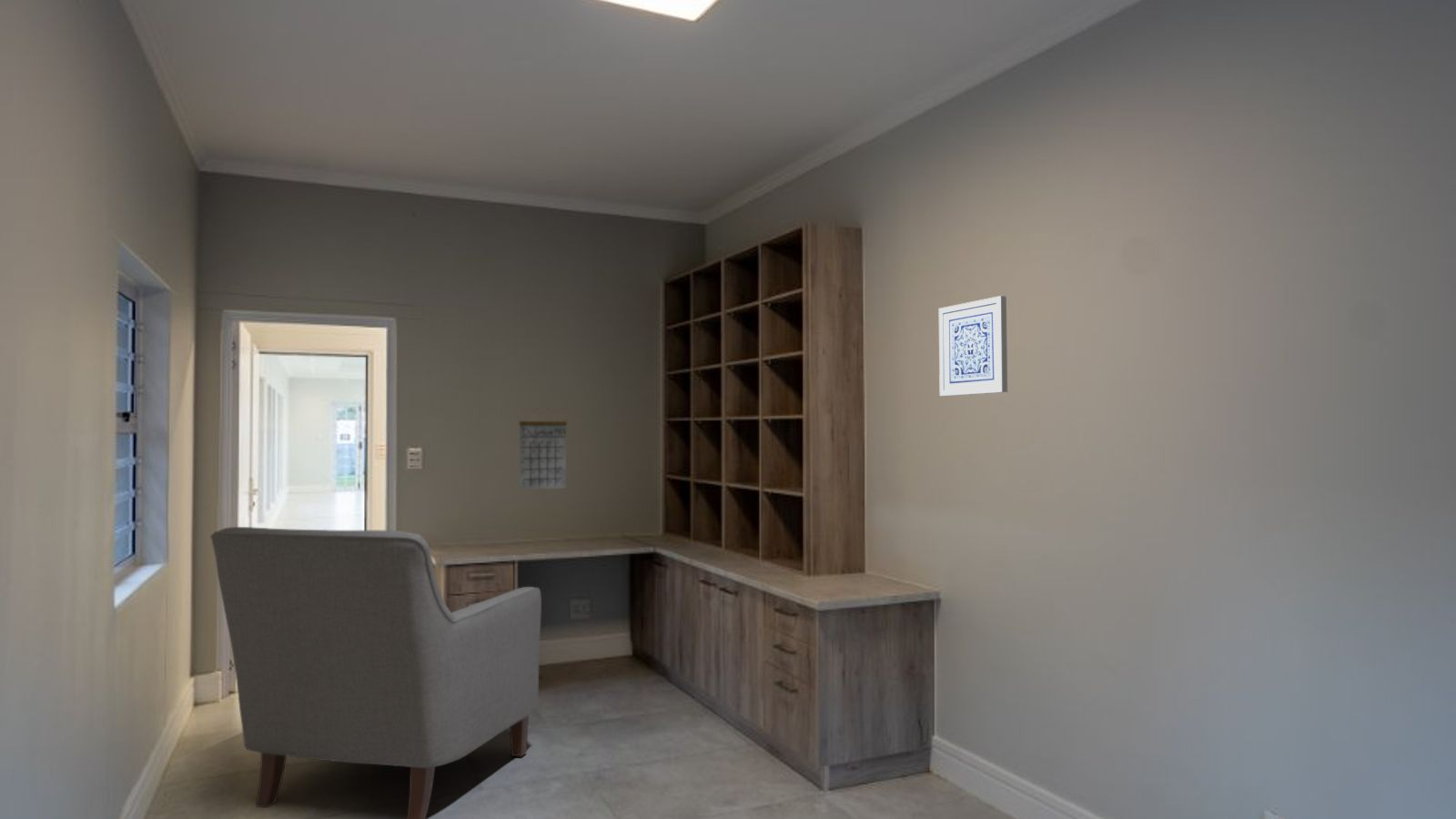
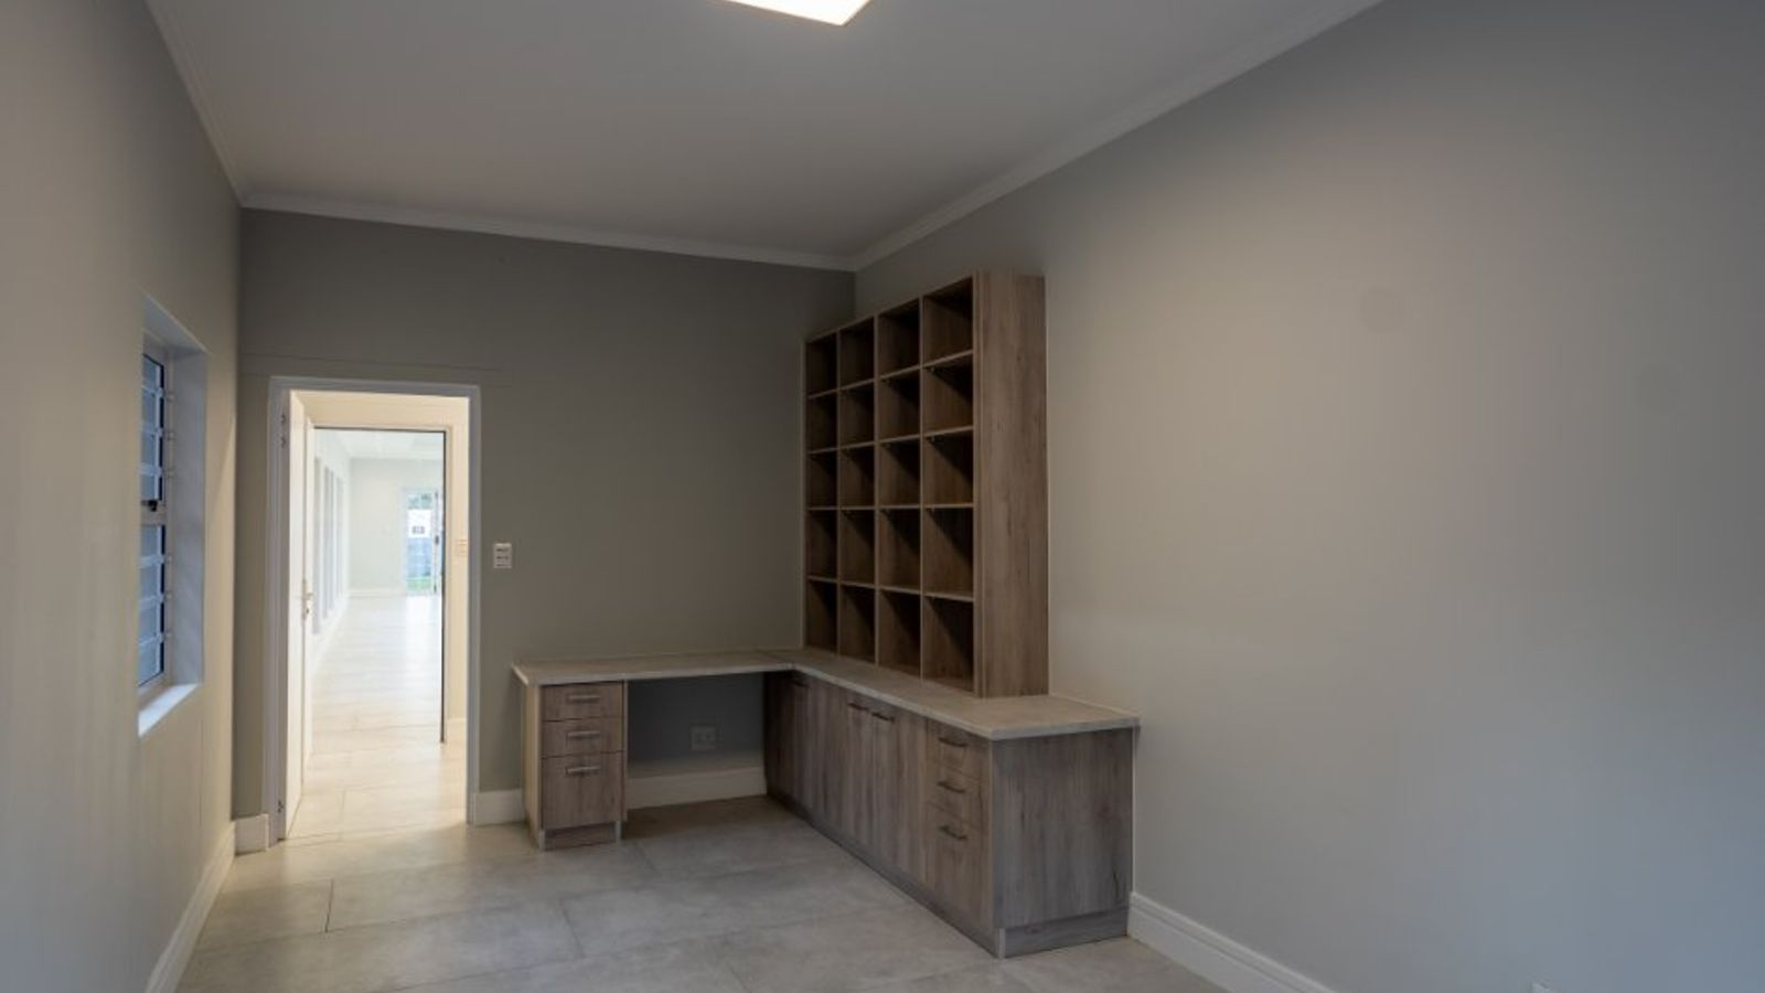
- chair (386, 650)
- calendar (543, 447)
- wall art (971, 348)
